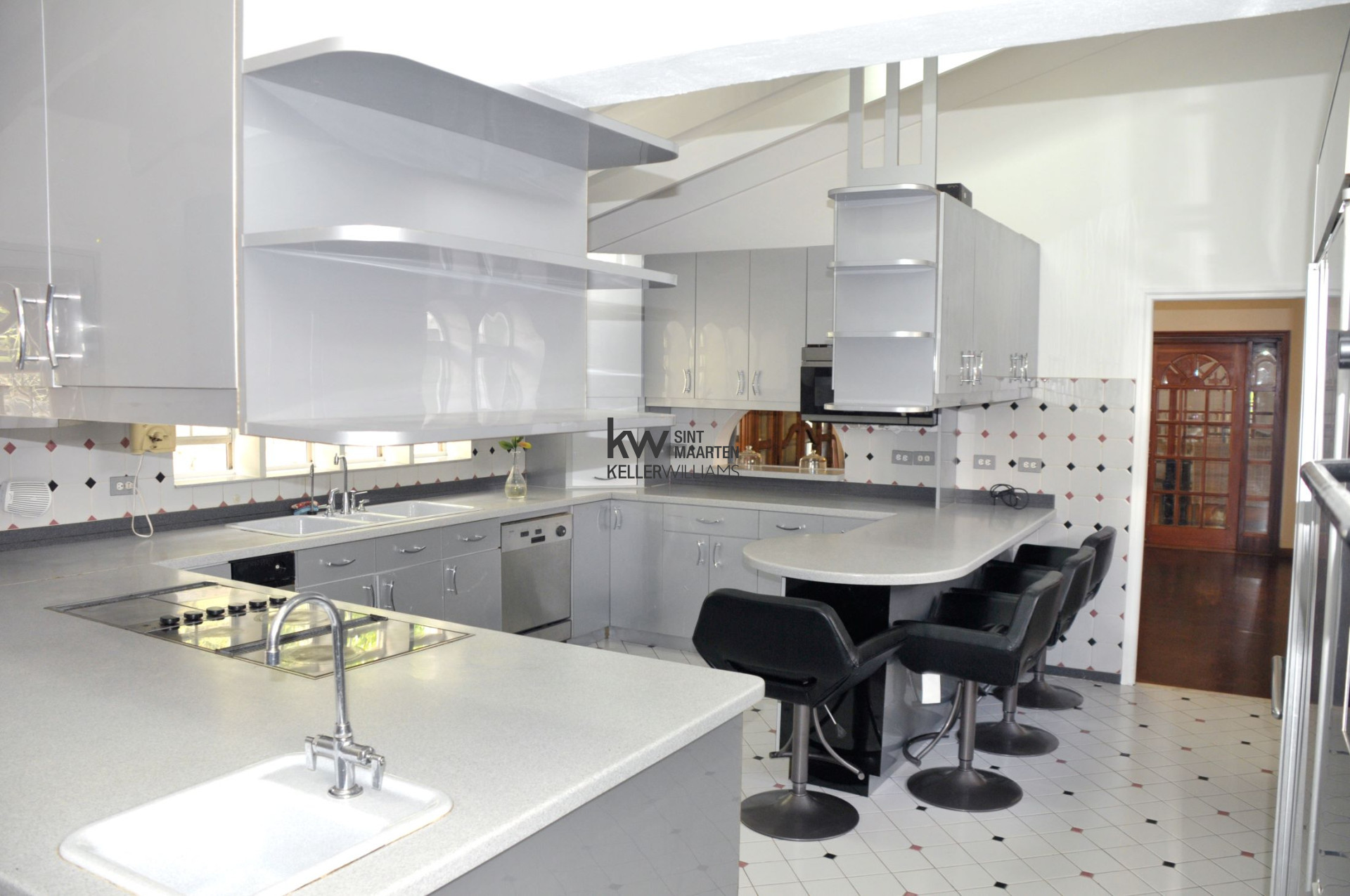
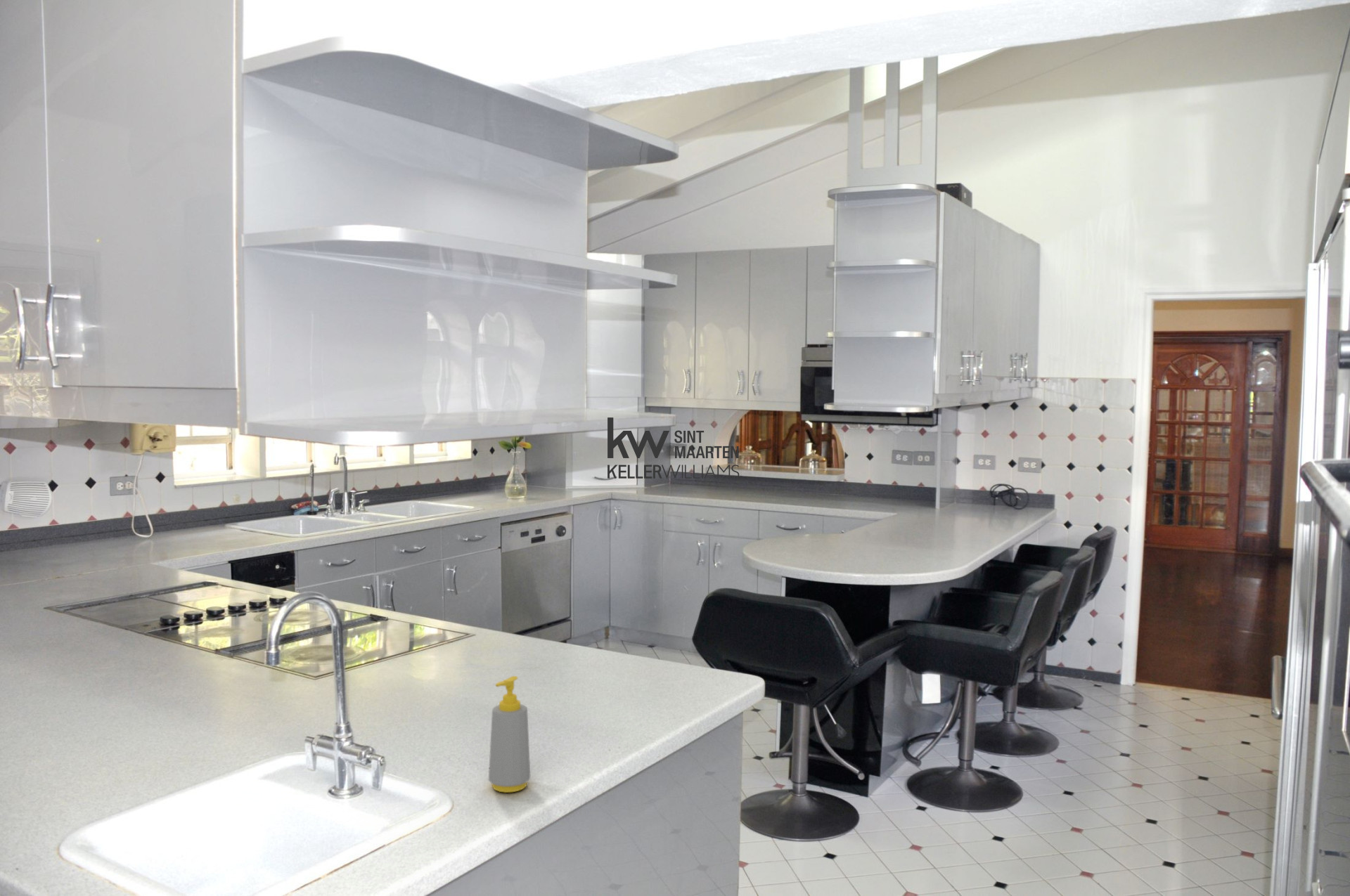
+ soap bottle (509, 732)
